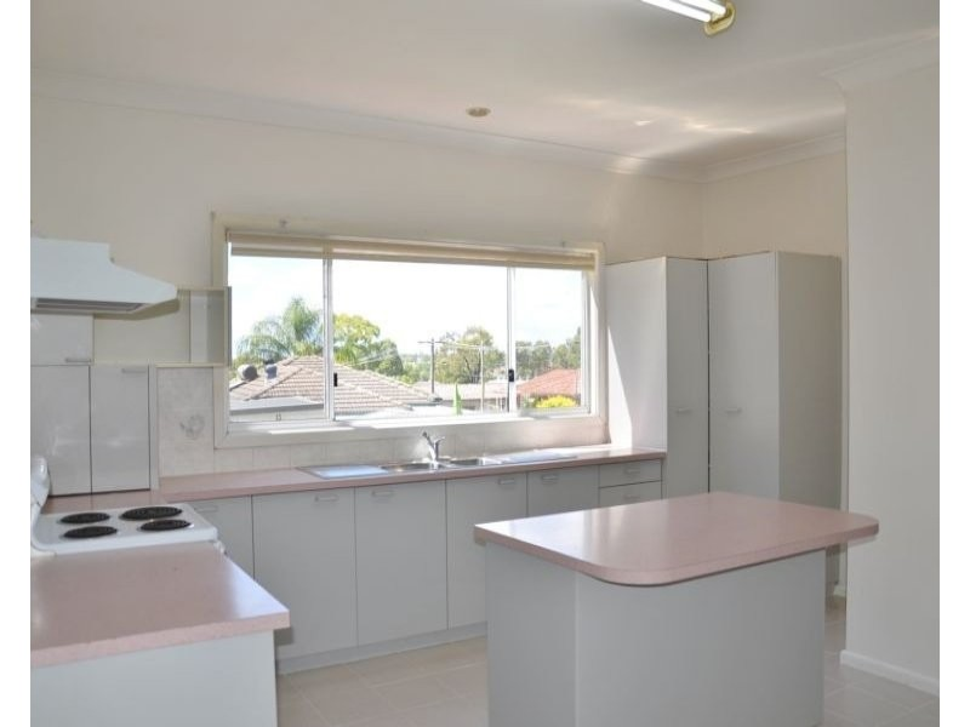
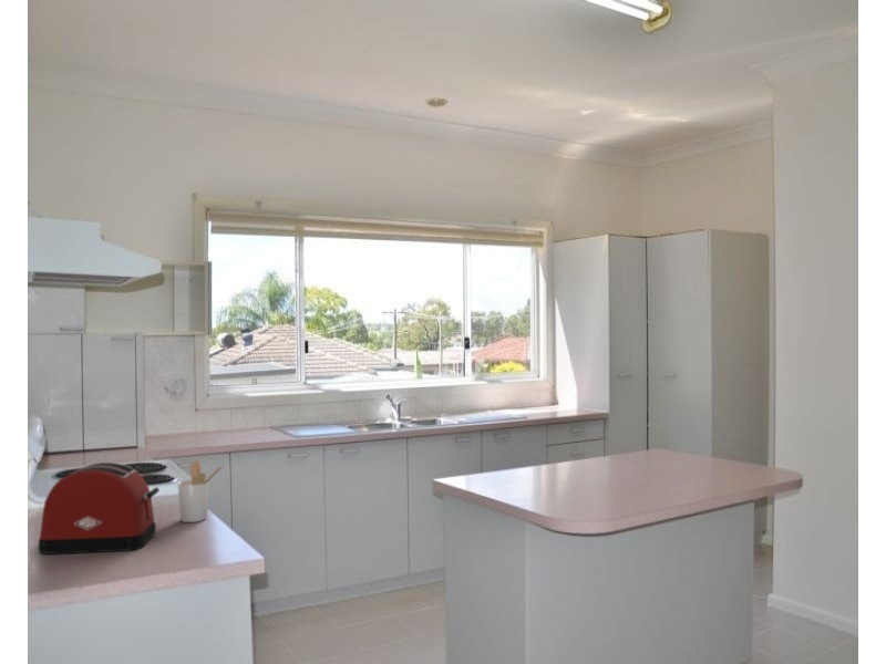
+ toaster (102, 504)
+ utensil holder (202, 490)
